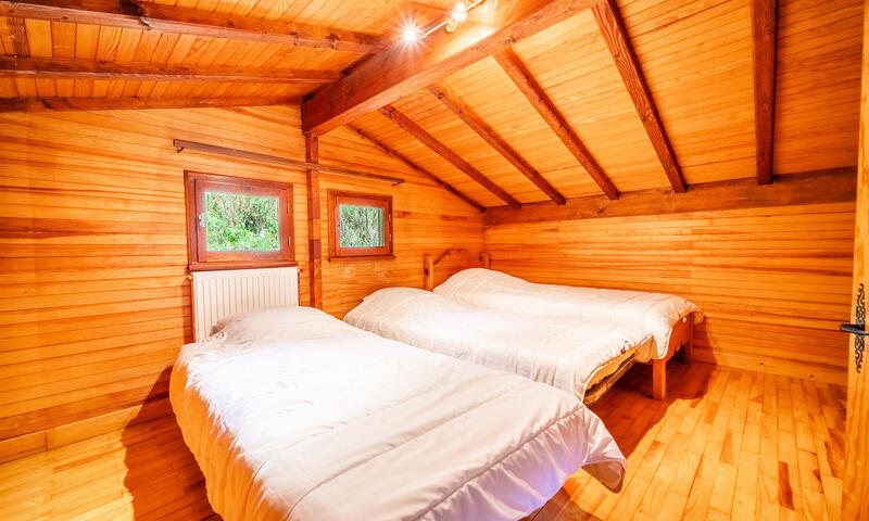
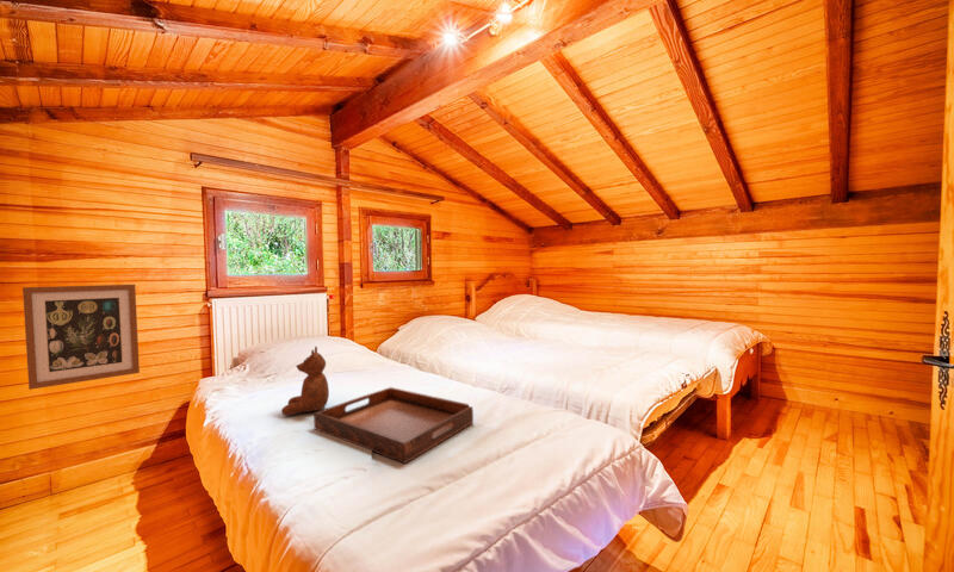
+ wall art (85, 332)
+ serving tray (396, 417)
+ teddy bear (305, 379)
